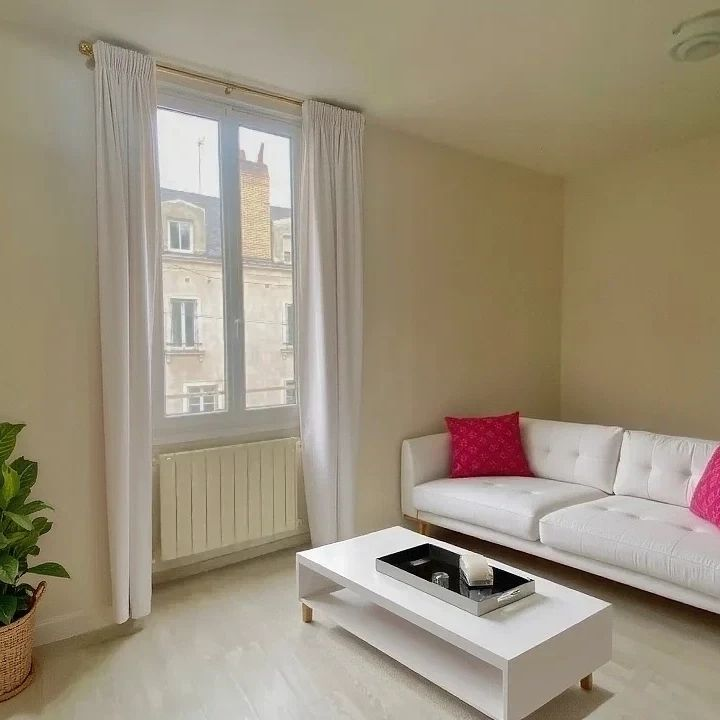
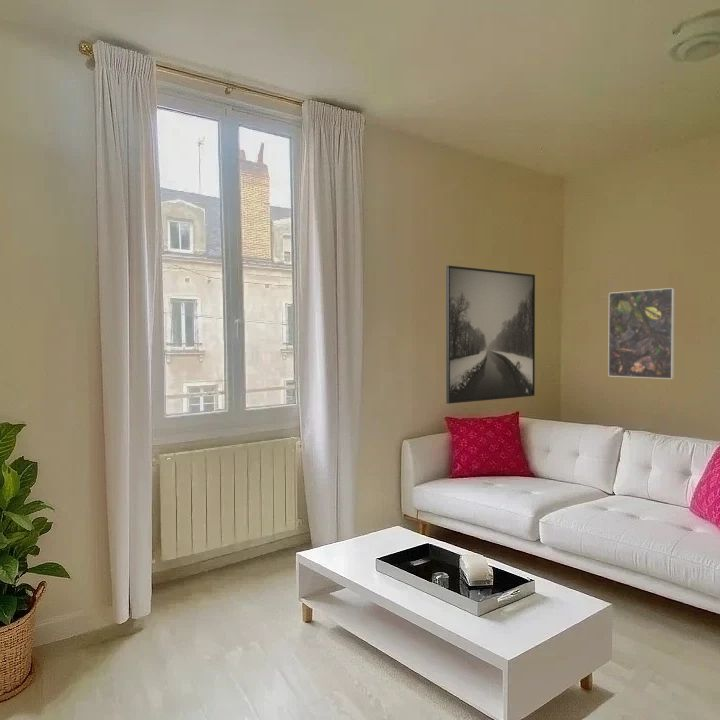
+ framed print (640, 334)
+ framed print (493, 335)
